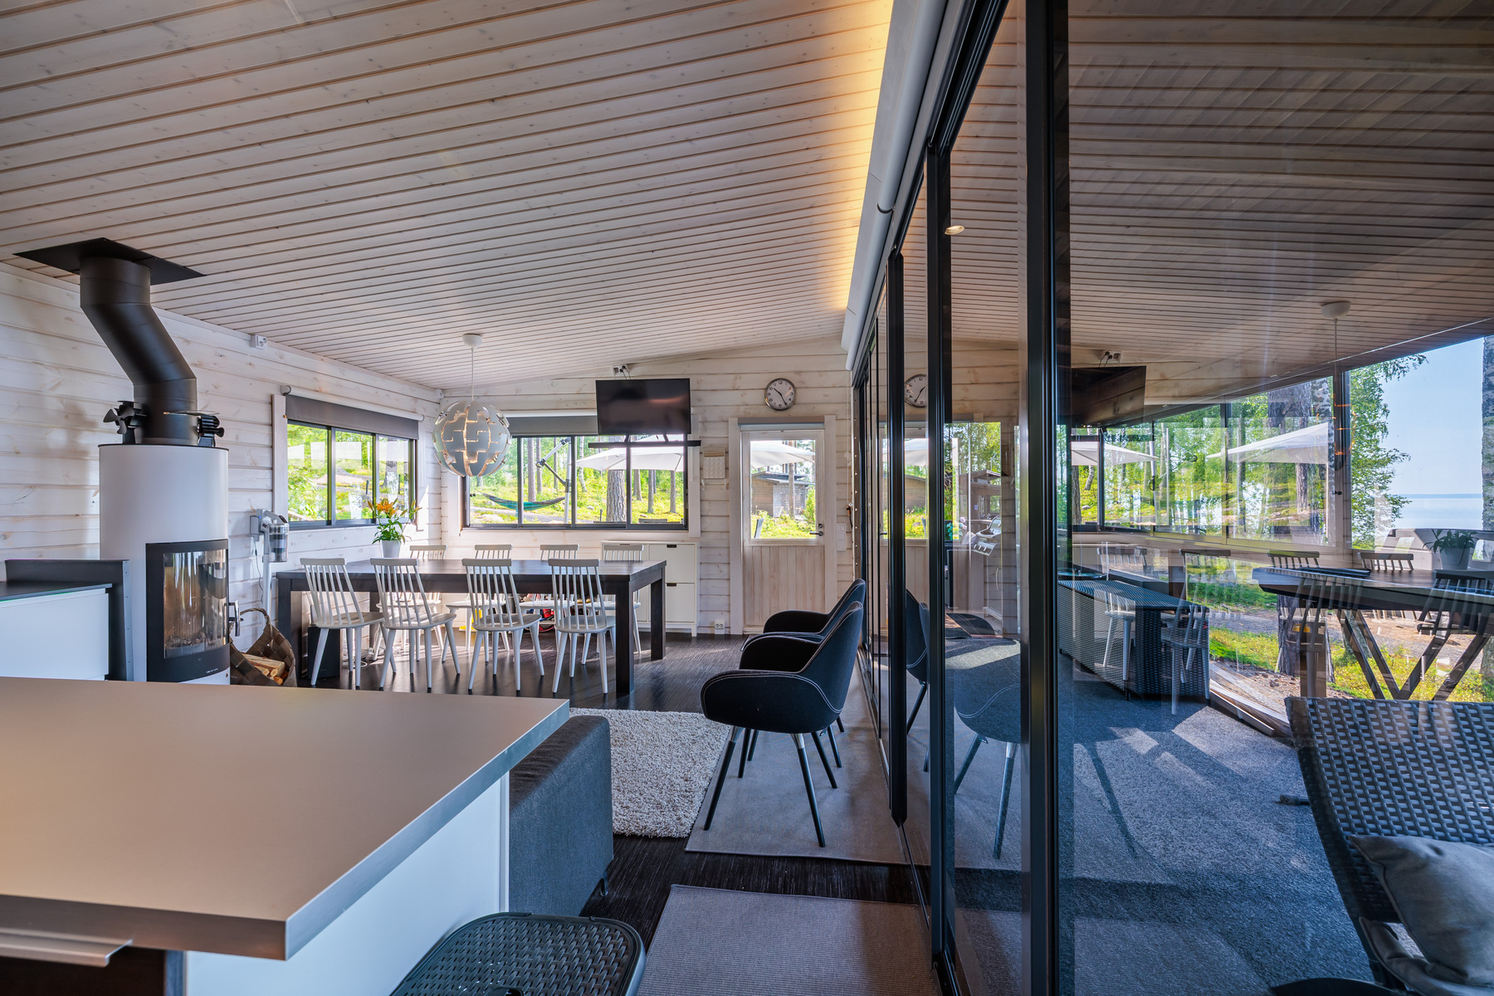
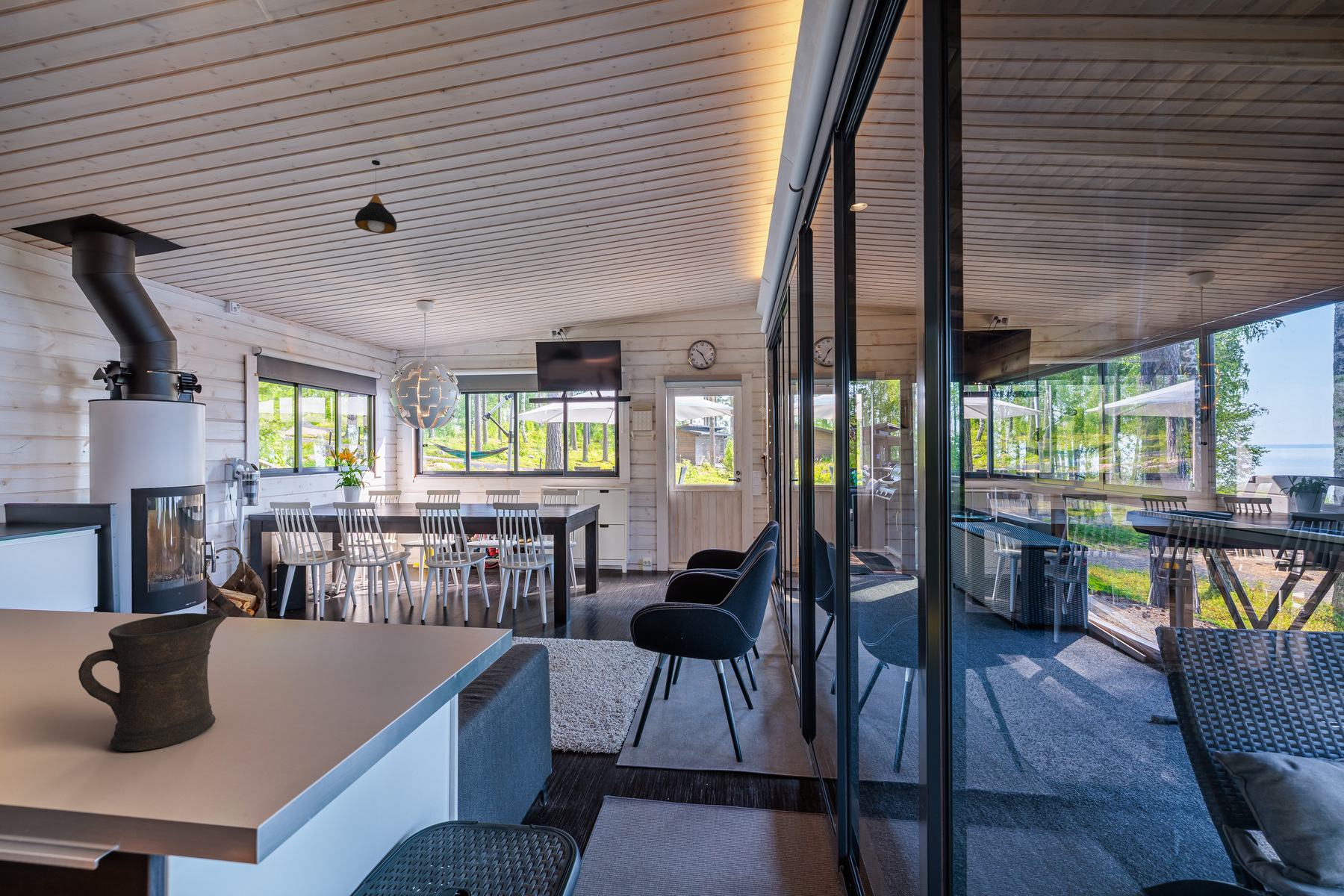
+ pendant light (376, 196)
+ mug (158, 679)
